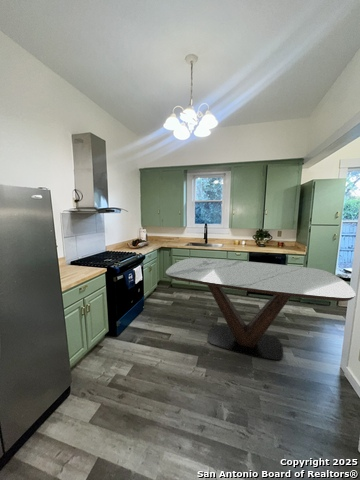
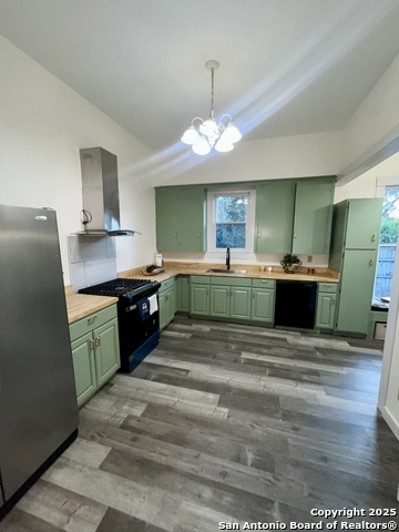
- dining table (238, 313)
